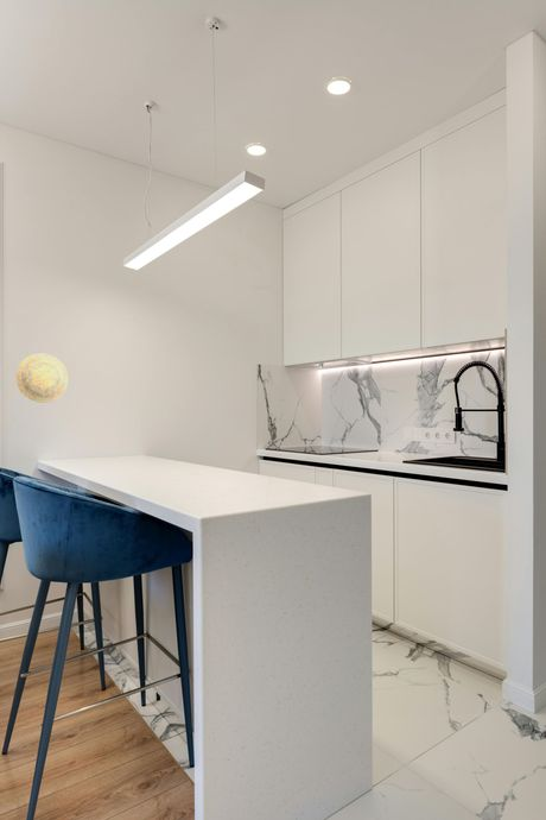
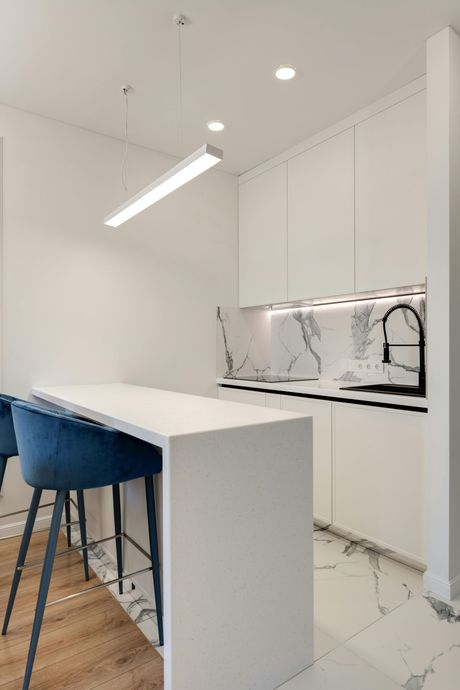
- decorative plate (43, 377)
